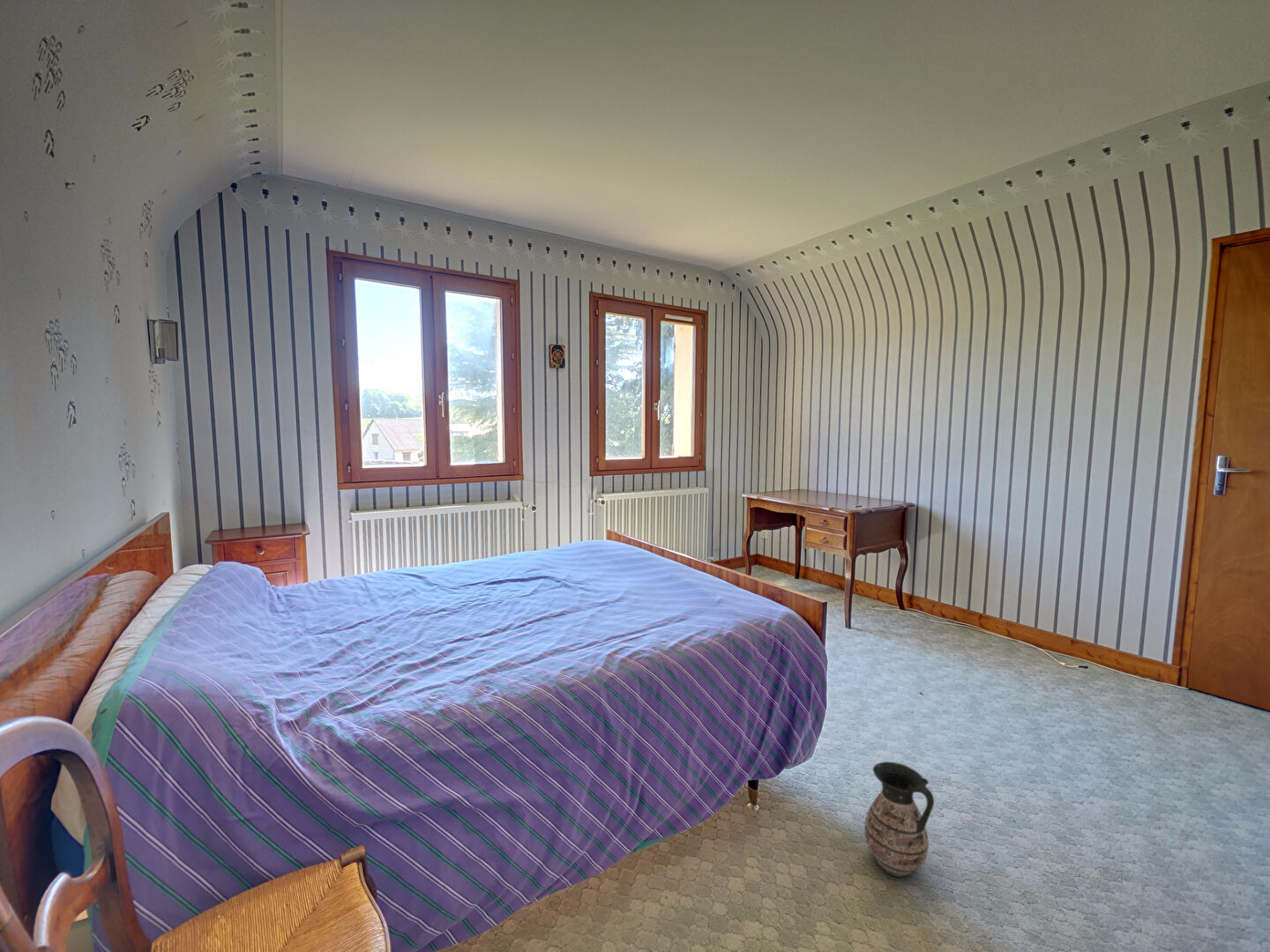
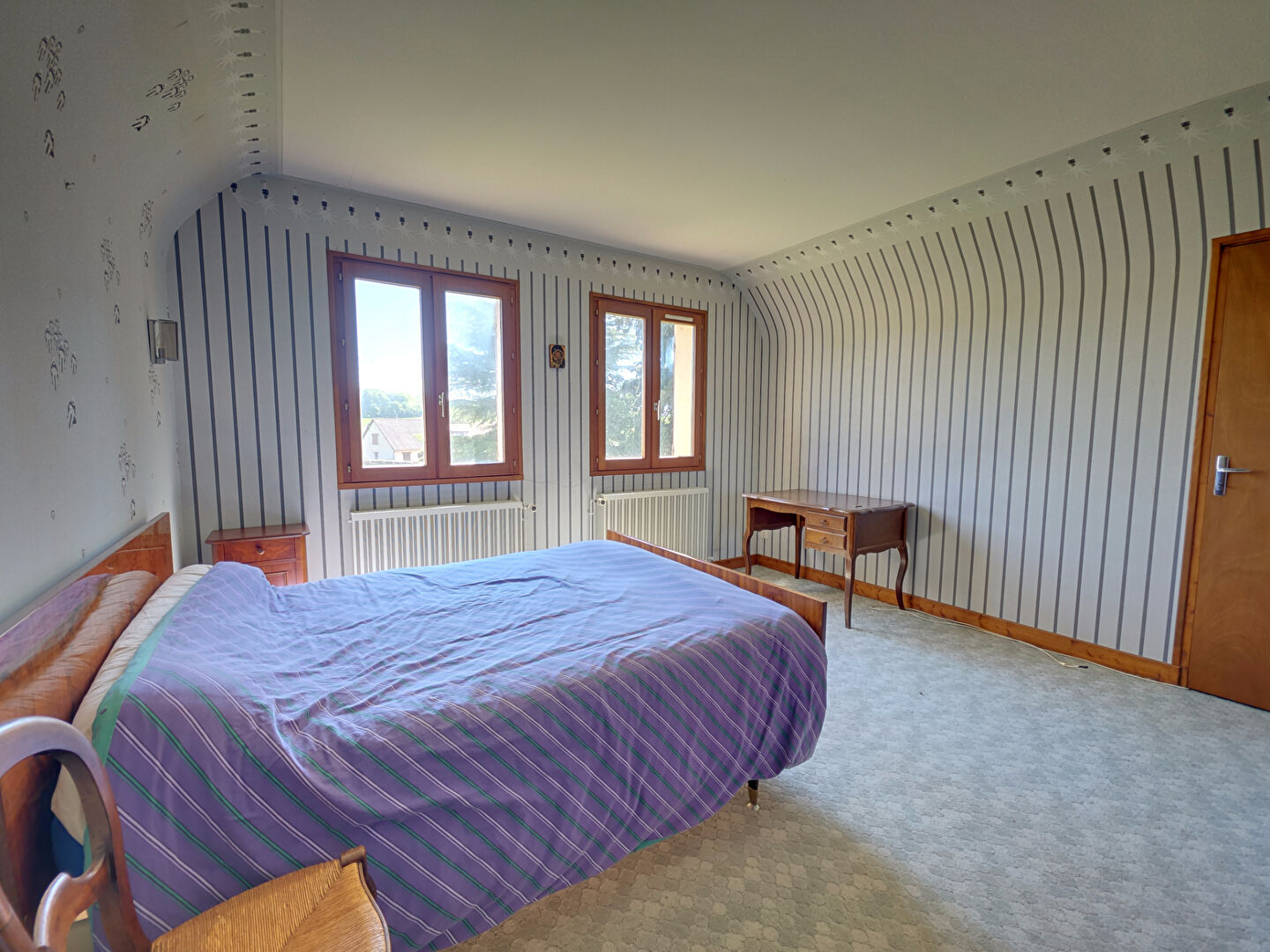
- ceramic jug (899, 819)
